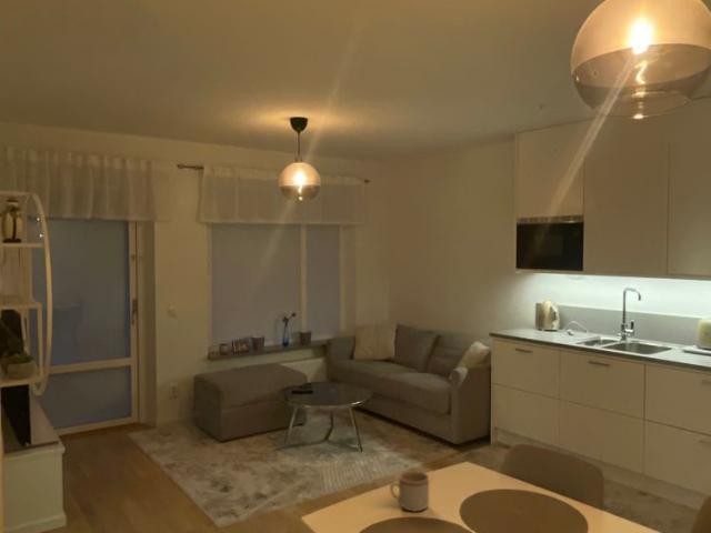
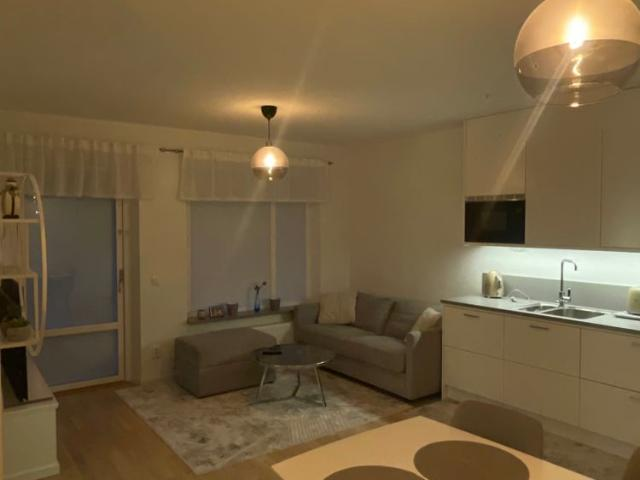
- mug (409, 491)
